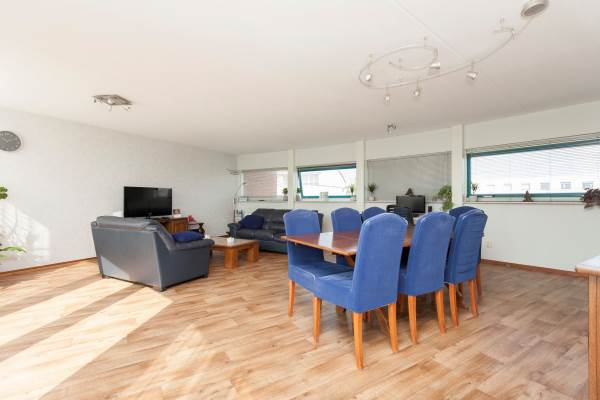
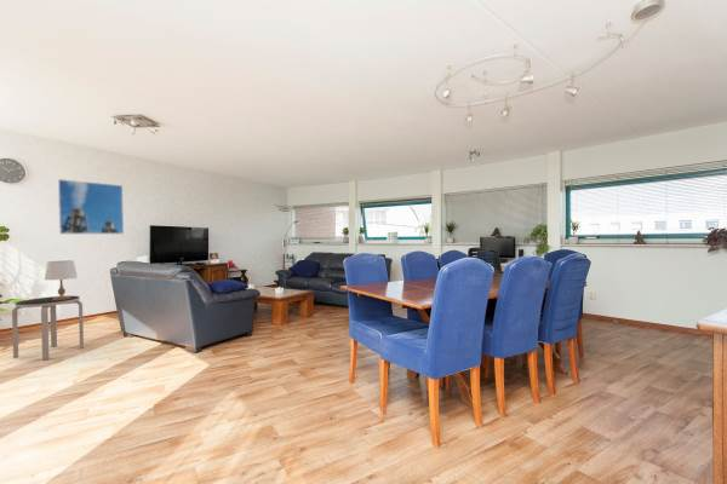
+ table lamp (61, 280)
+ side table (47, 325)
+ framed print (92, 208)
